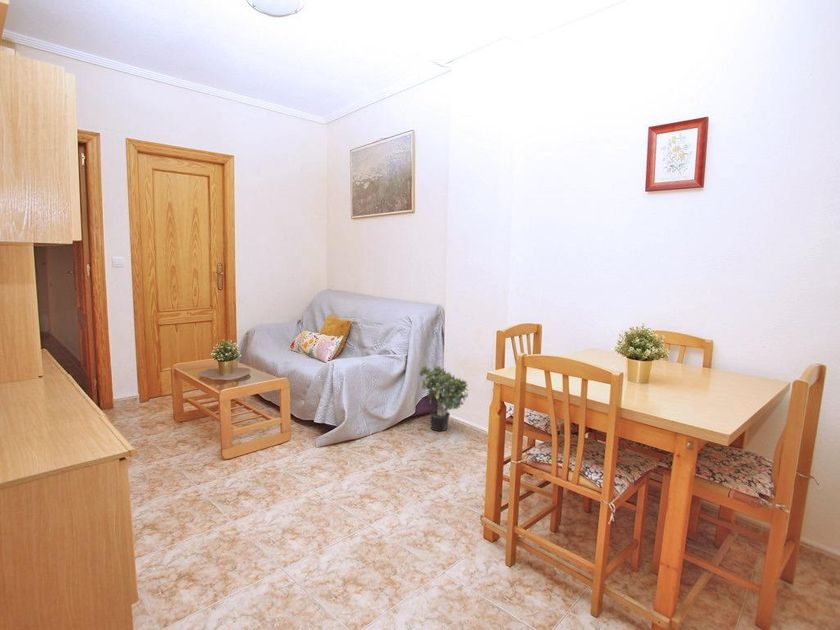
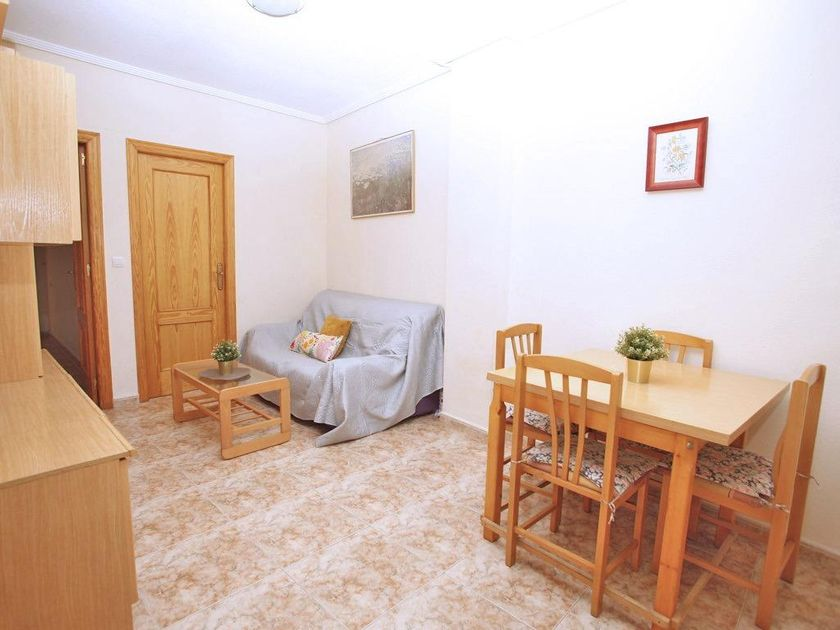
- potted plant (438, 398)
